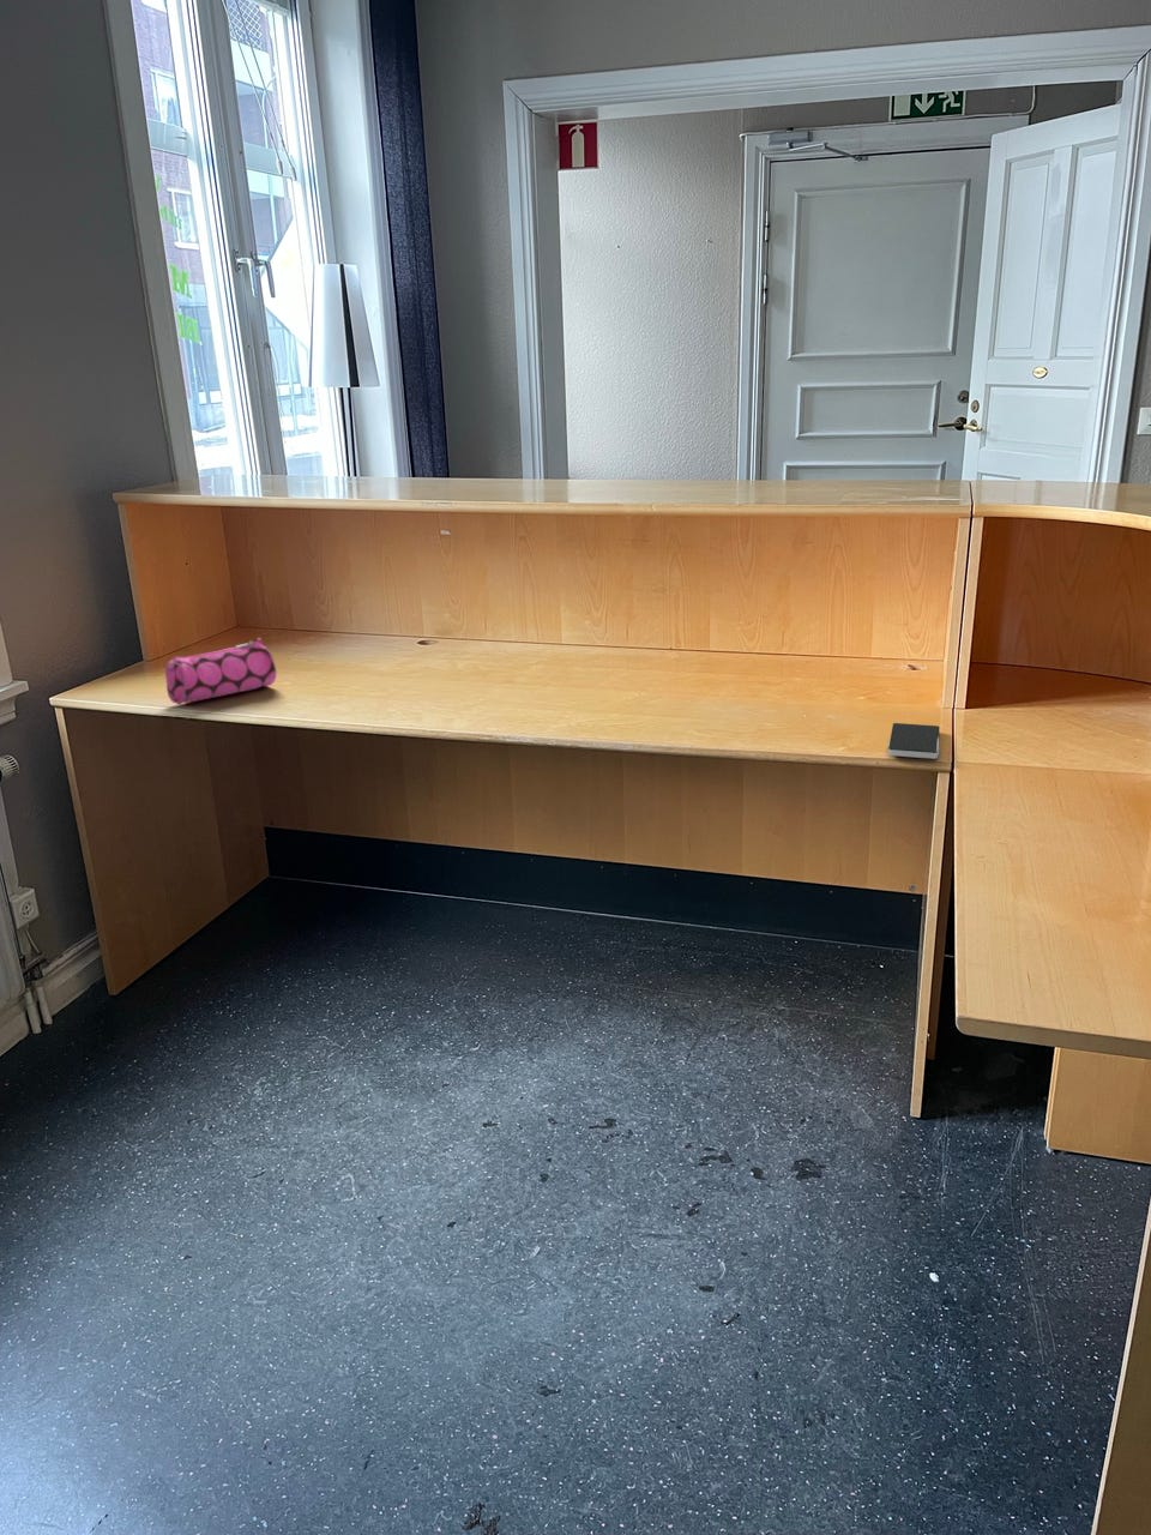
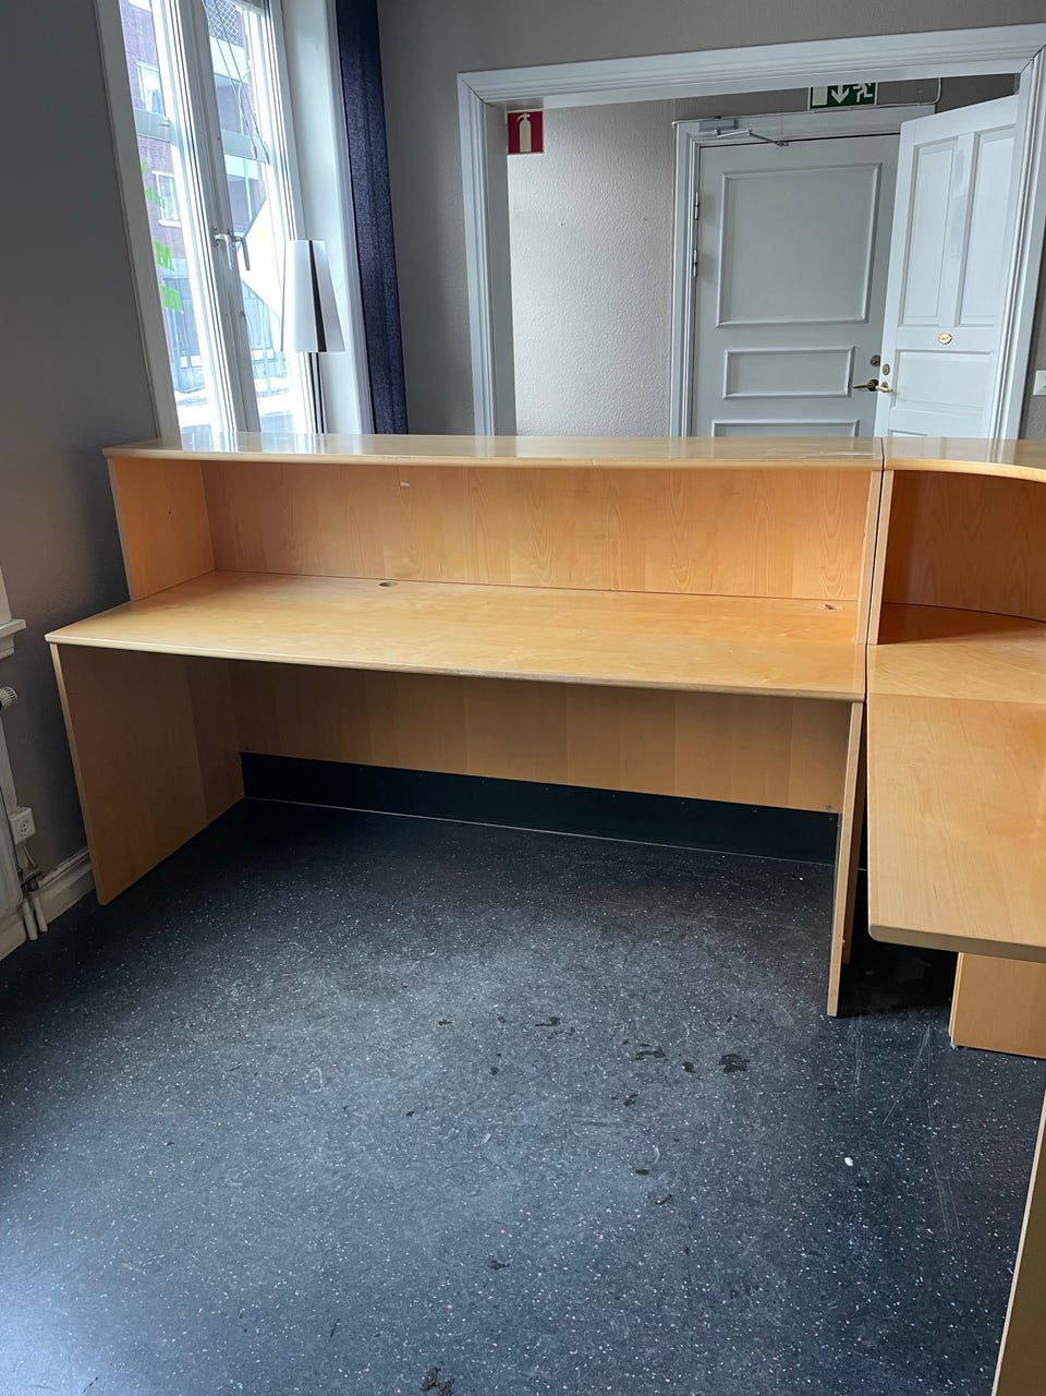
- pencil case (219, 671)
- smartphone (914, 740)
